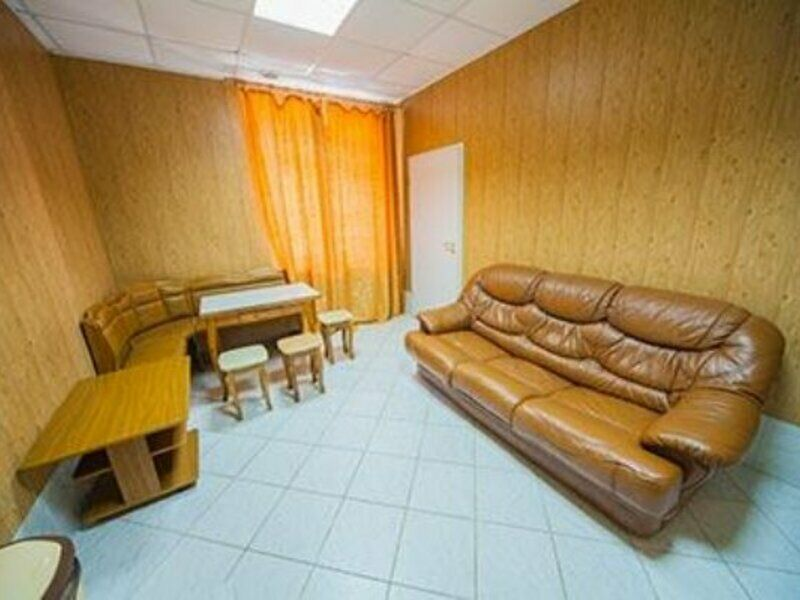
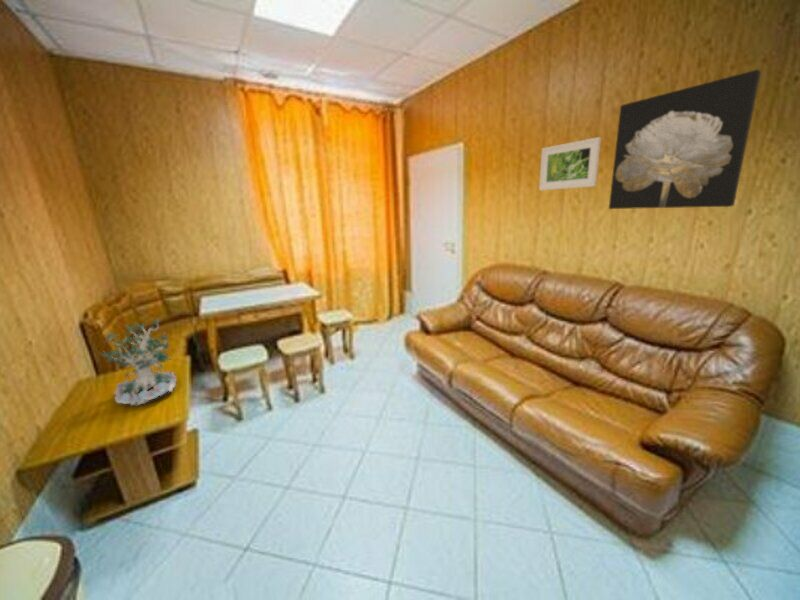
+ wall art (672, 151)
+ plant (139, 357)
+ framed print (567, 166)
